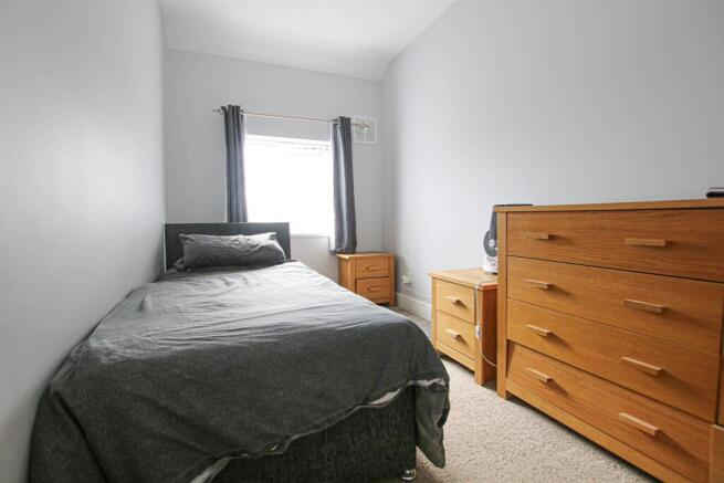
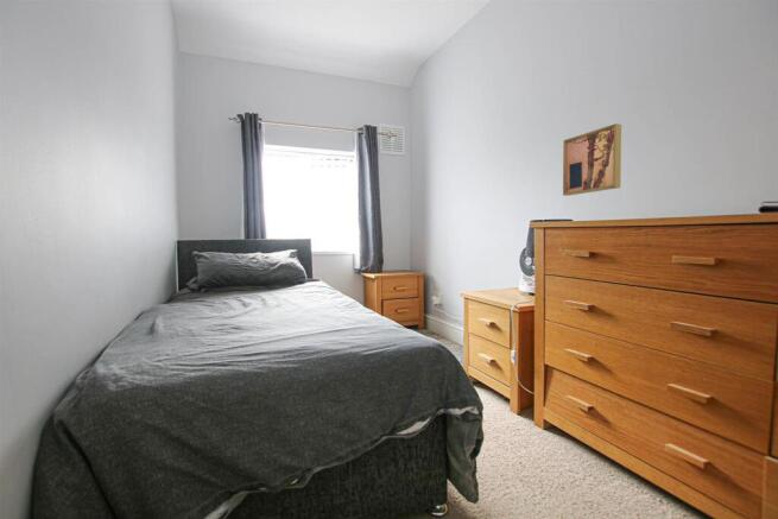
+ wall art (589, 162)
